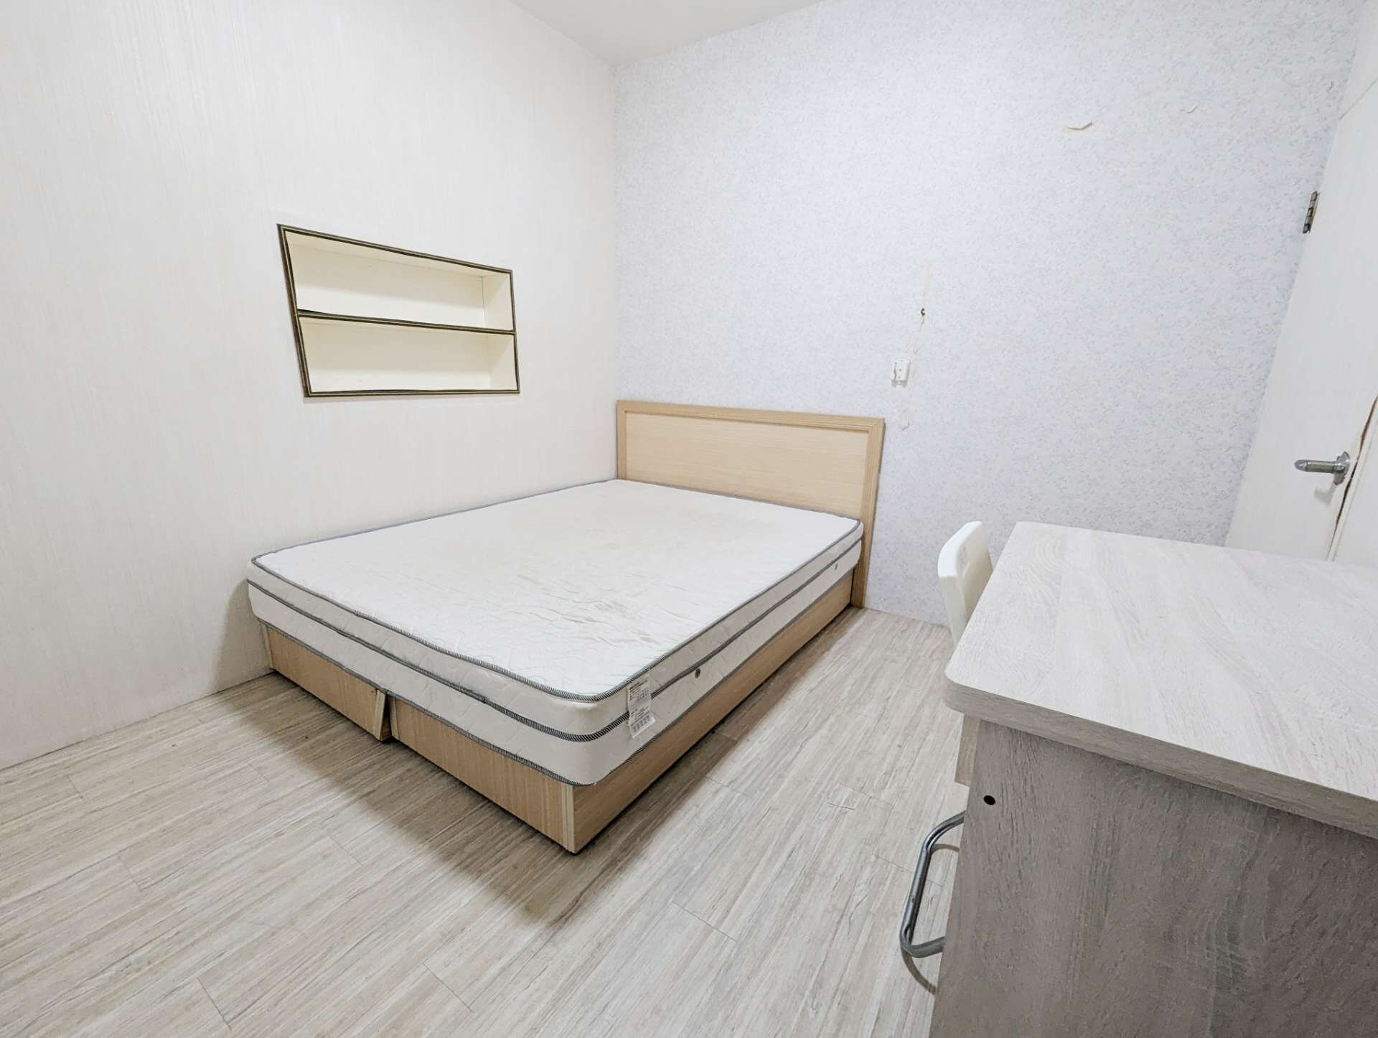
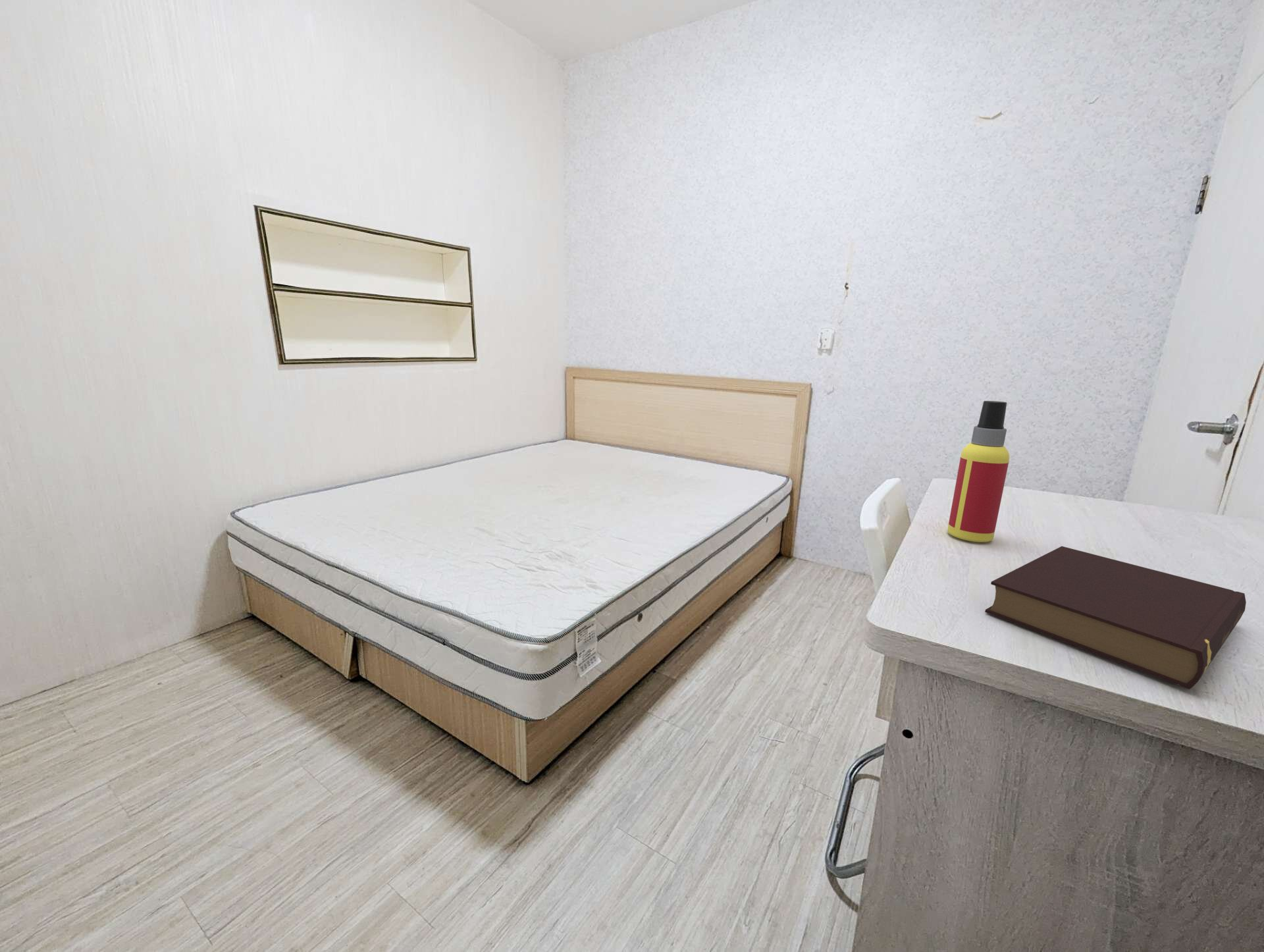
+ spray bottle (982, 471)
+ book (1115, 603)
